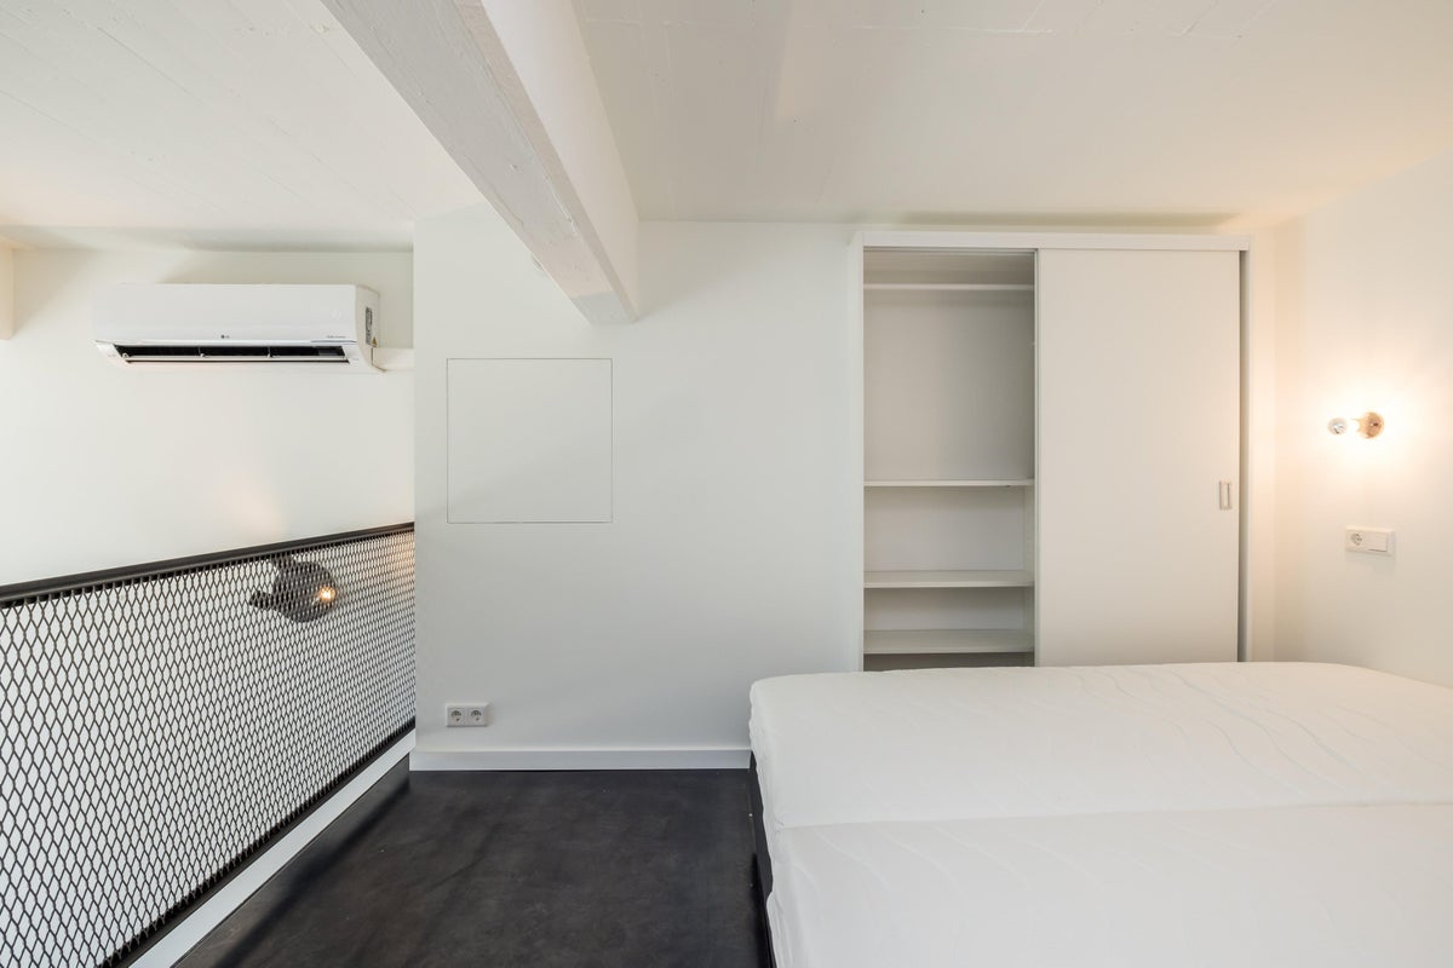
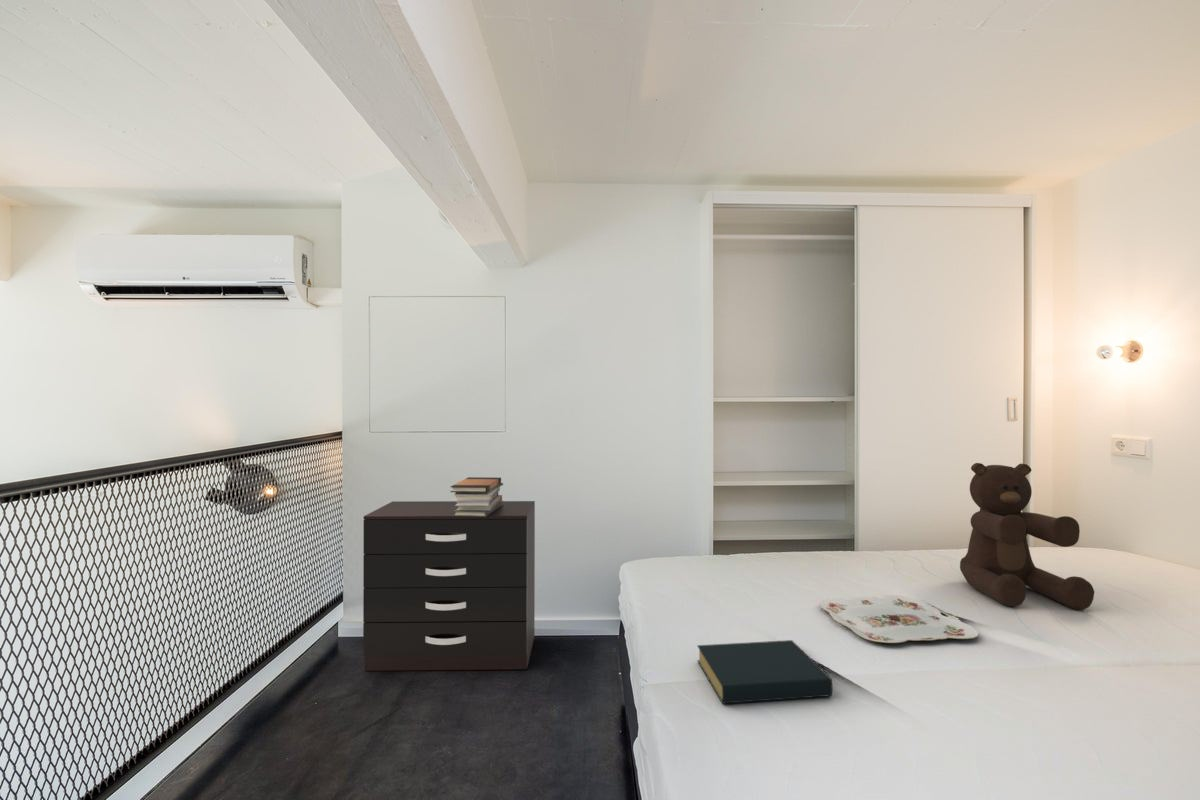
+ book stack (478, 495)
+ hardback book (760, 669)
+ dresser (454, 581)
+ serving tray (893, 618)
+ teddy bear (1014, 529)
